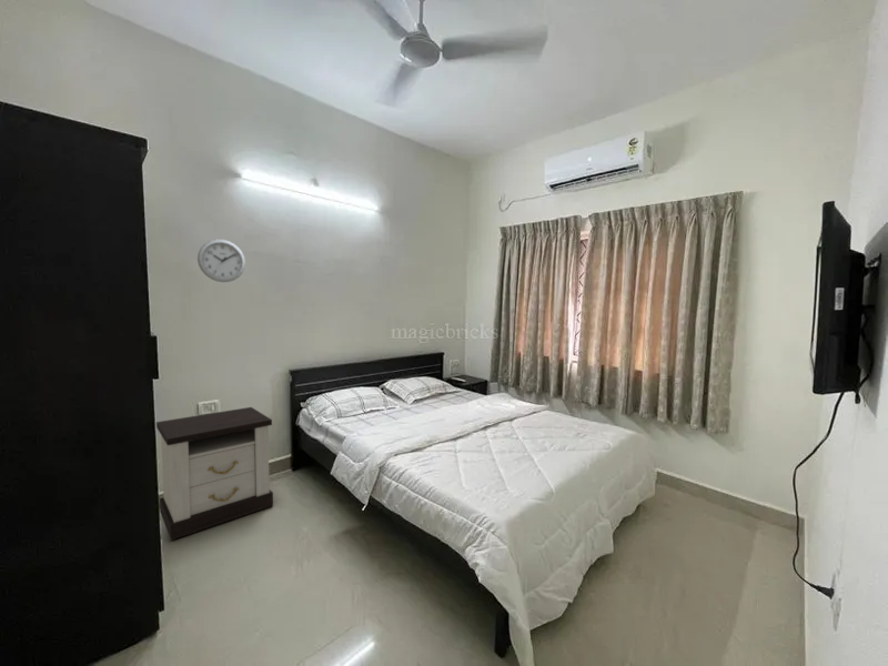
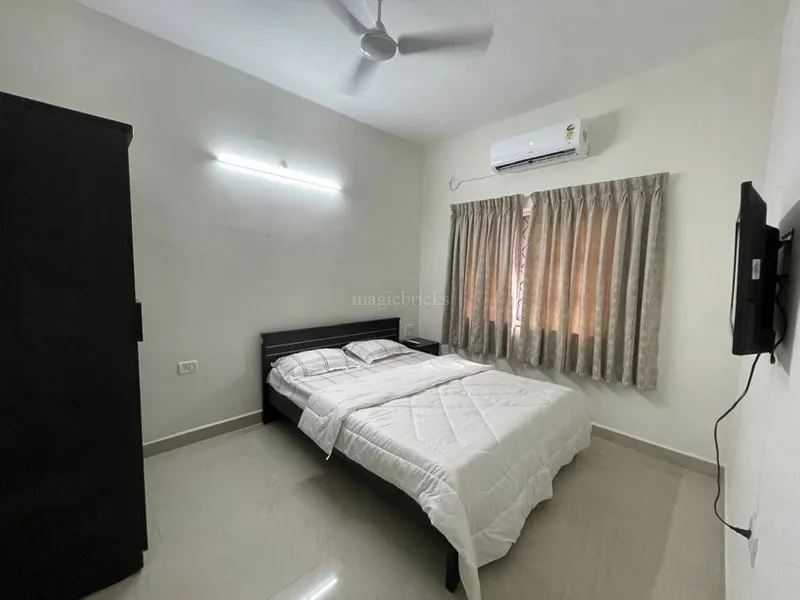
- wall clock (222, 260)
- nightstand (216, 465)
